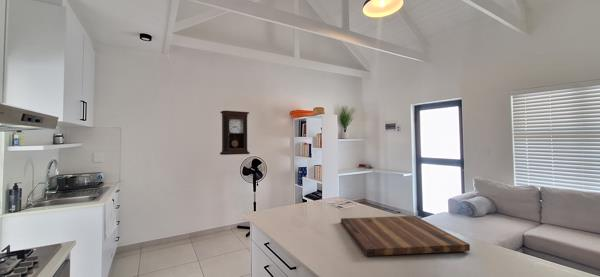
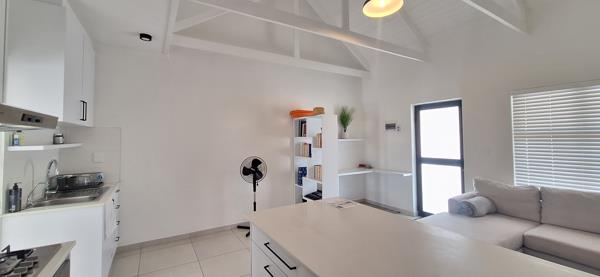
- pendulum clock (235, 133)
- cutting board (395, 232)
